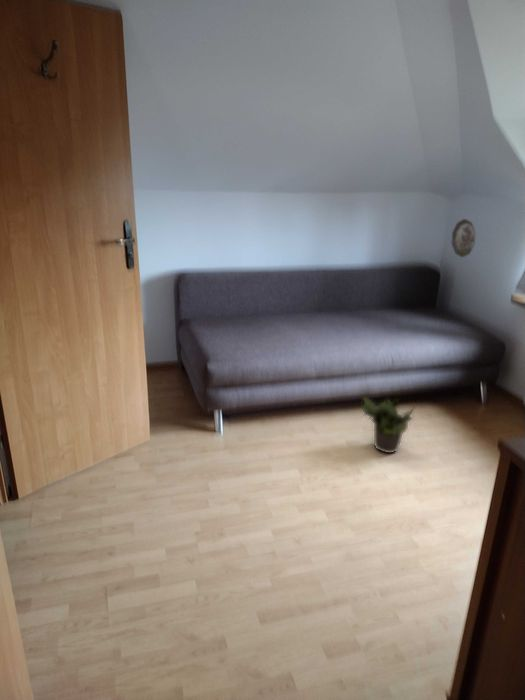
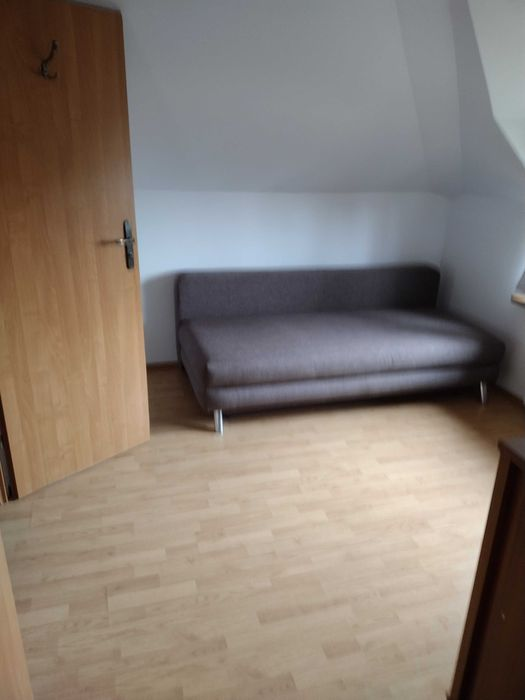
- potted plant (384, 419)
- decorative plate (464, 238)
